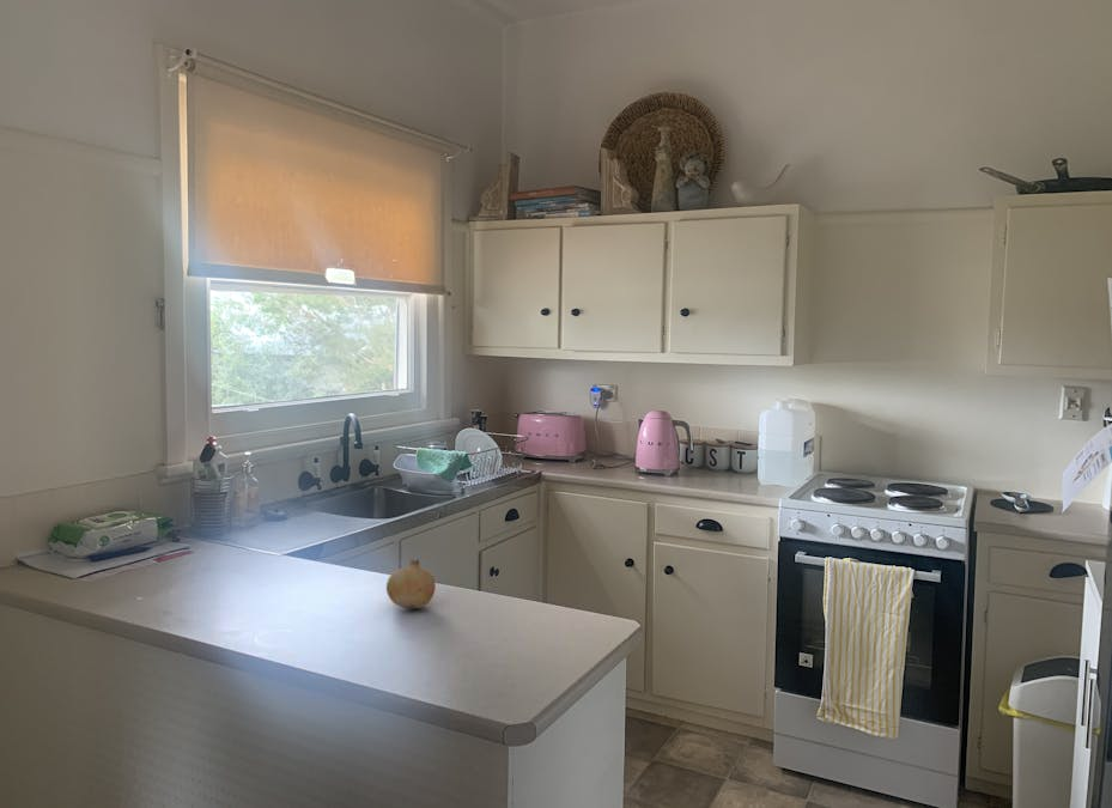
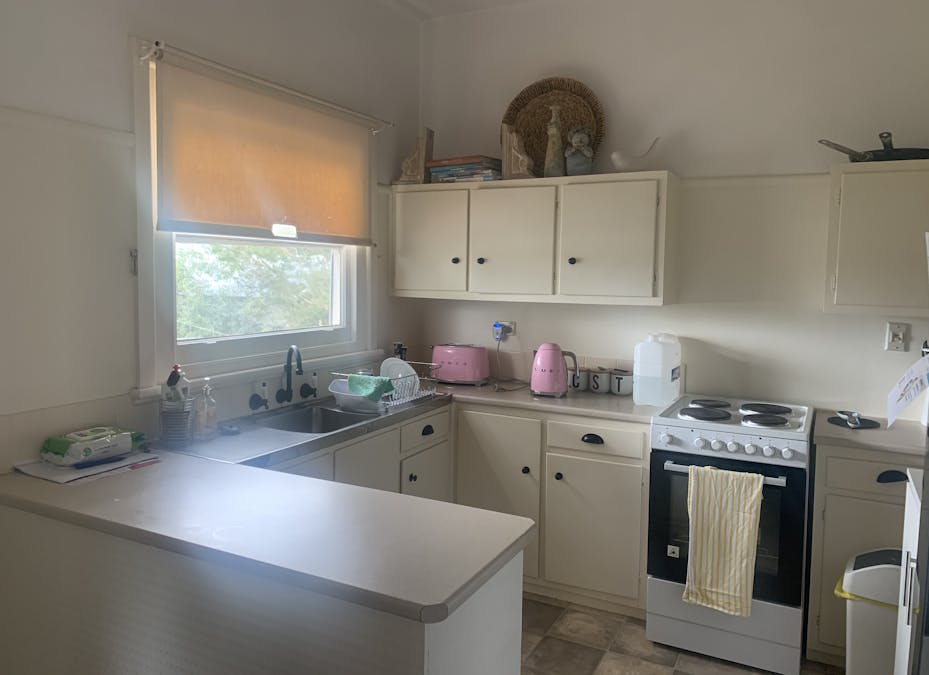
- fruit (411, 584)
